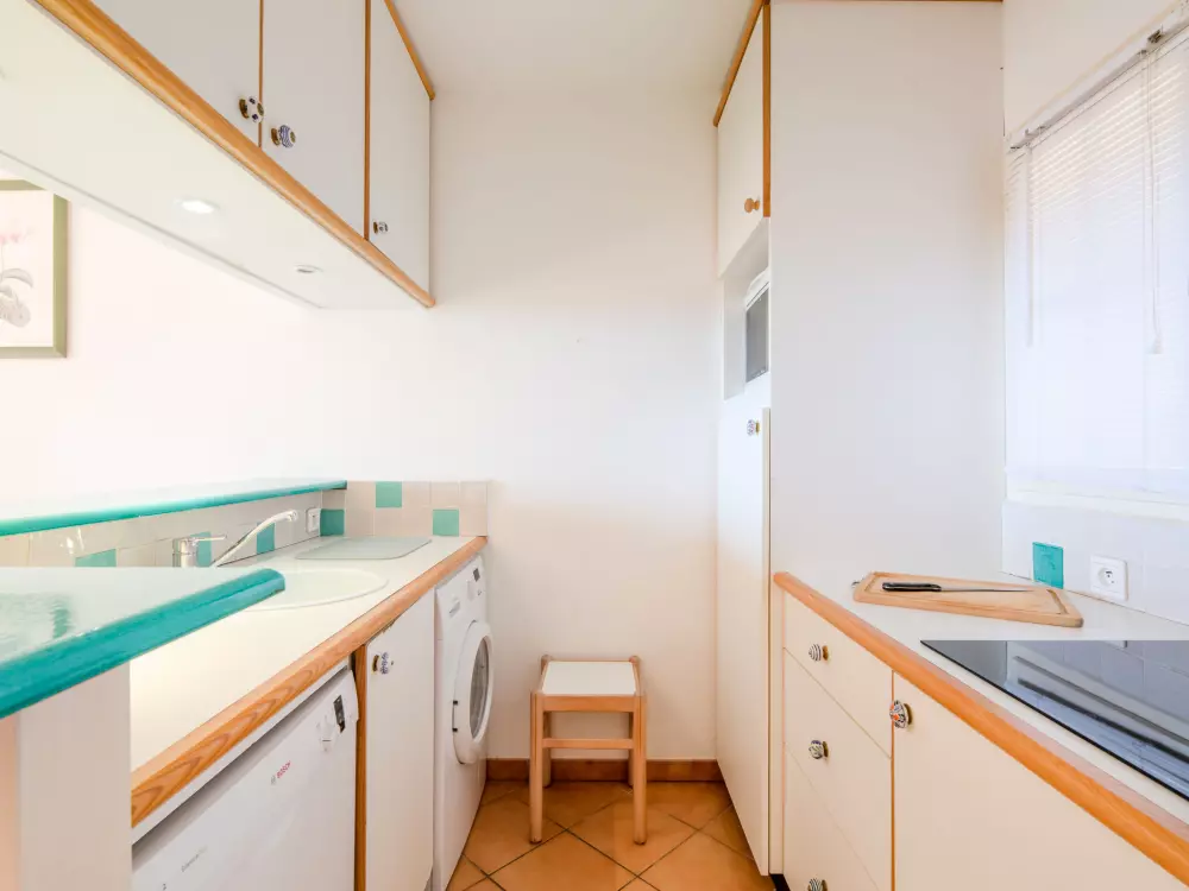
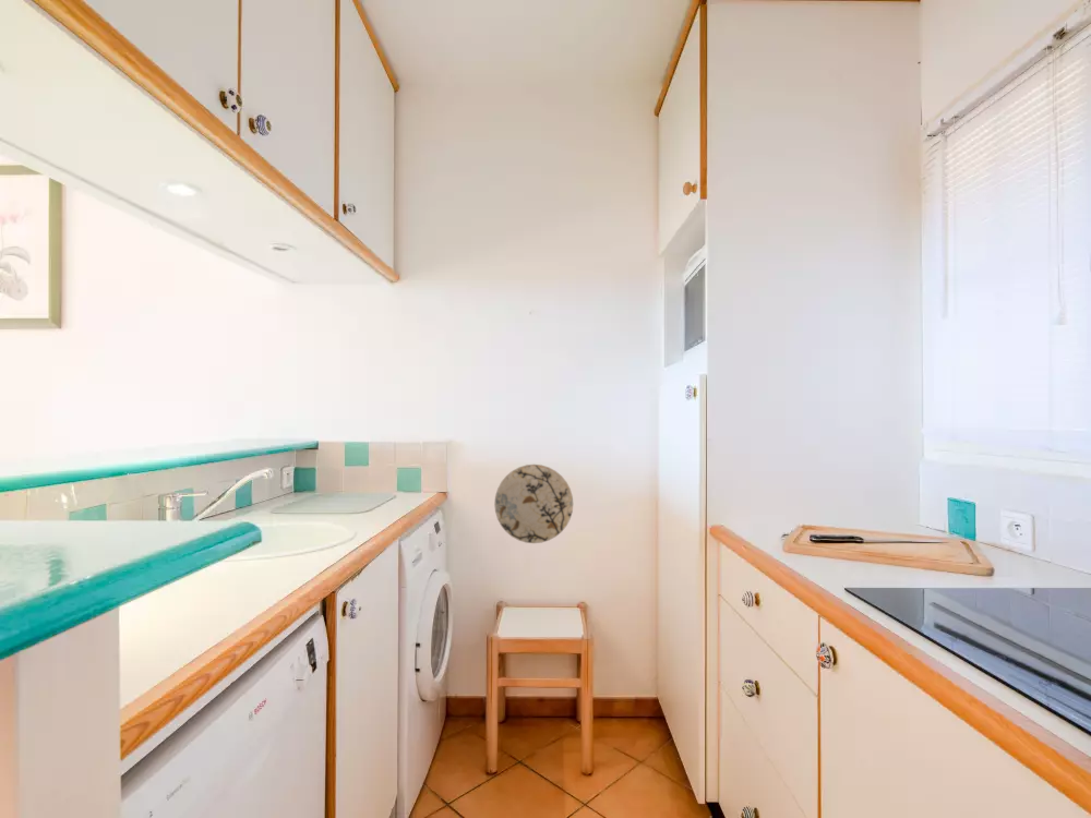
+ decorative plate (533, 503)
